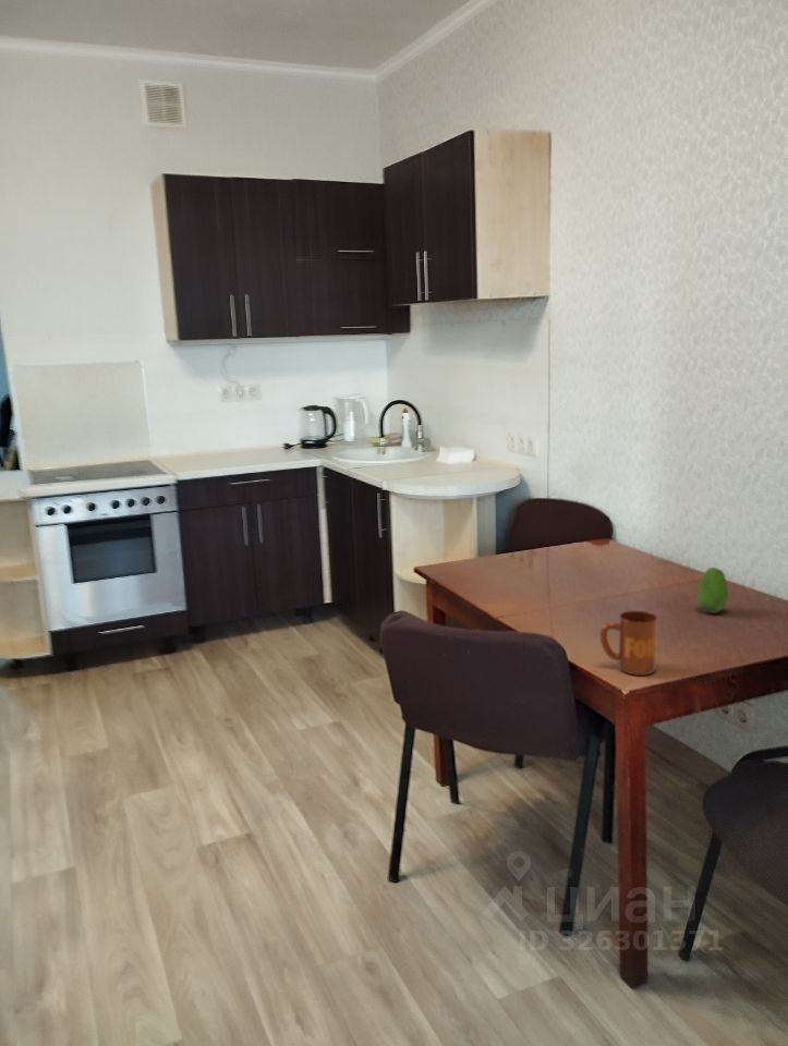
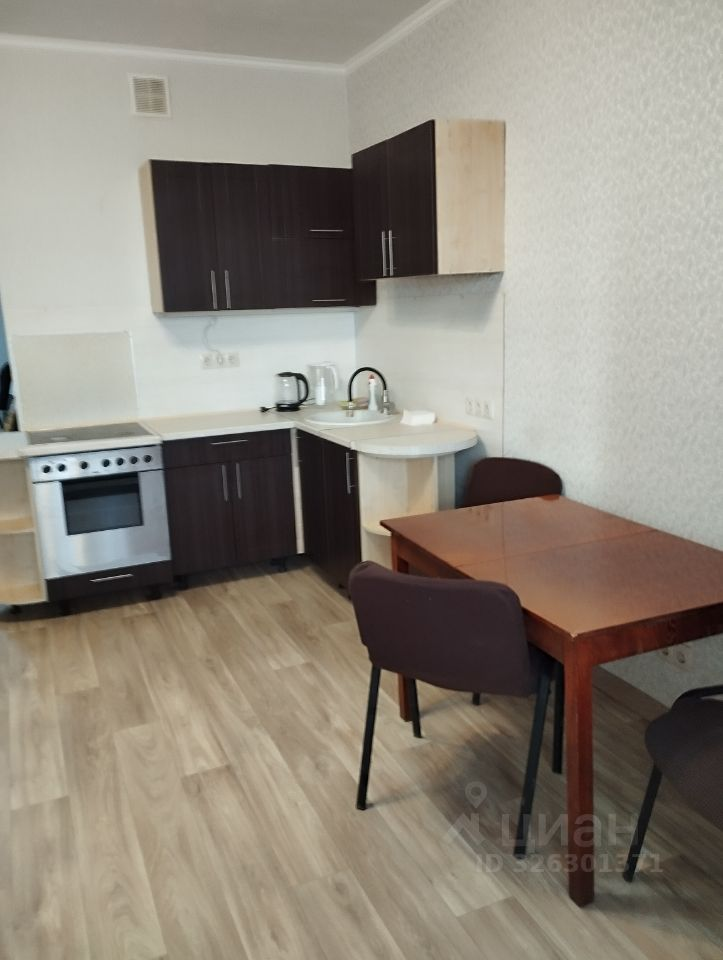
- mug (628, 642)
- fruit (712, 589)
